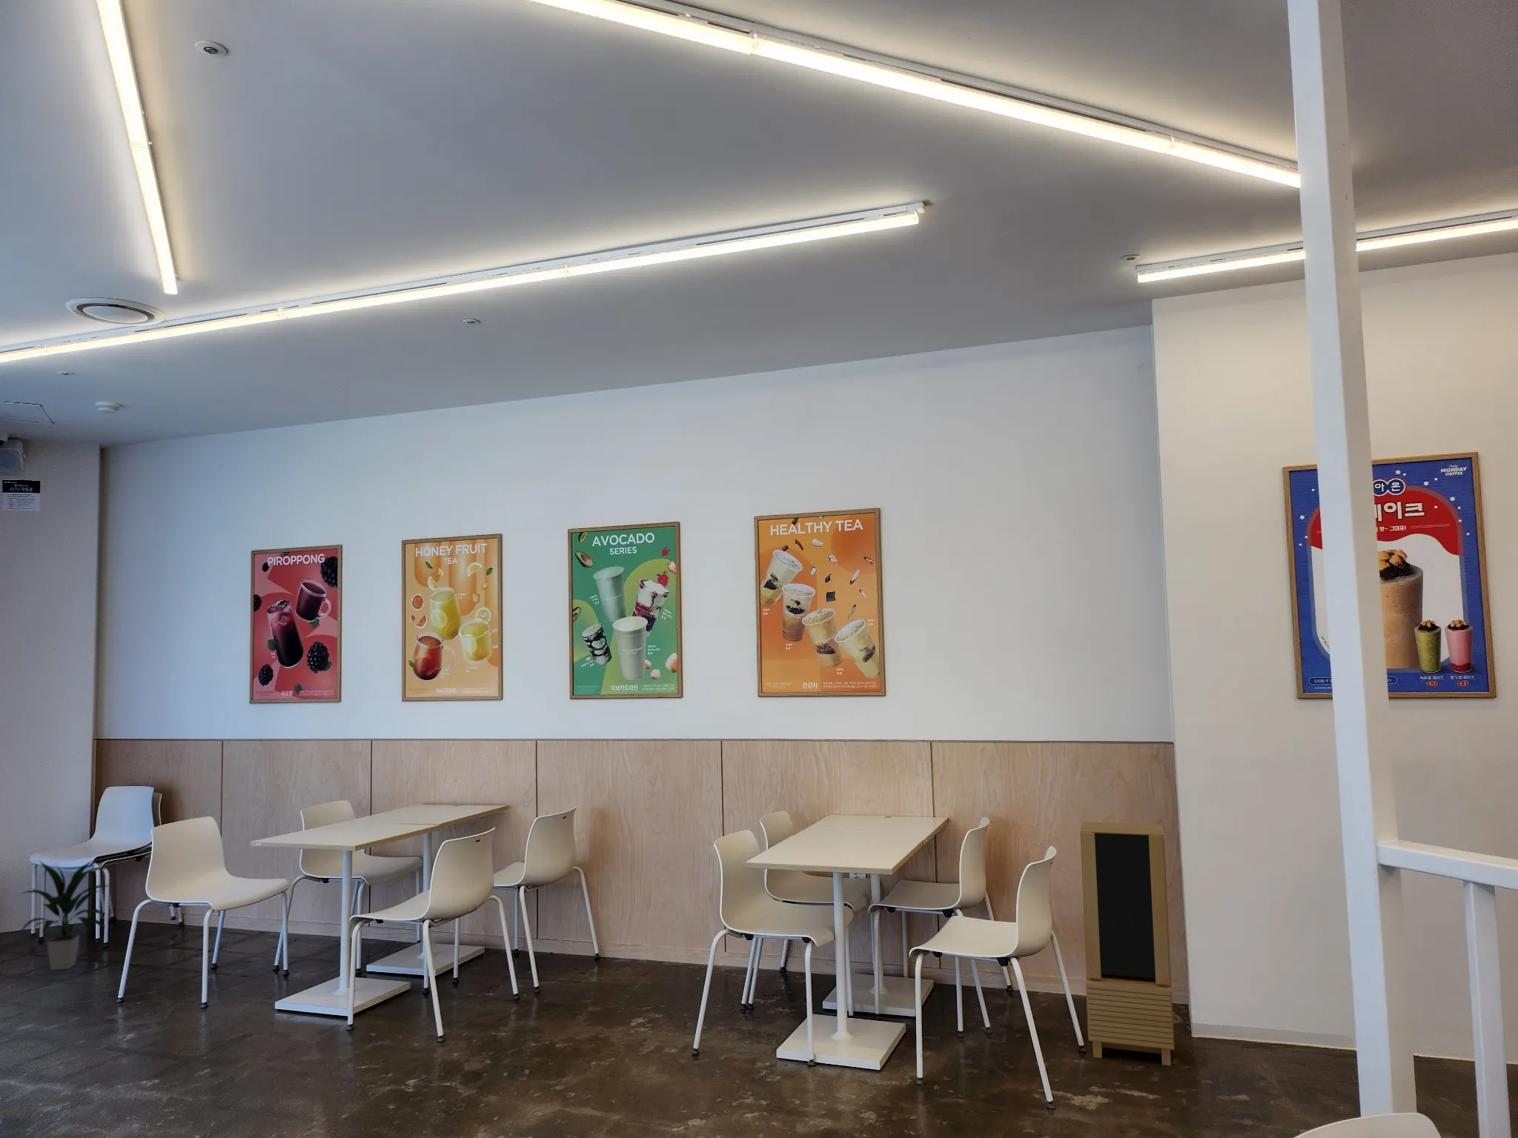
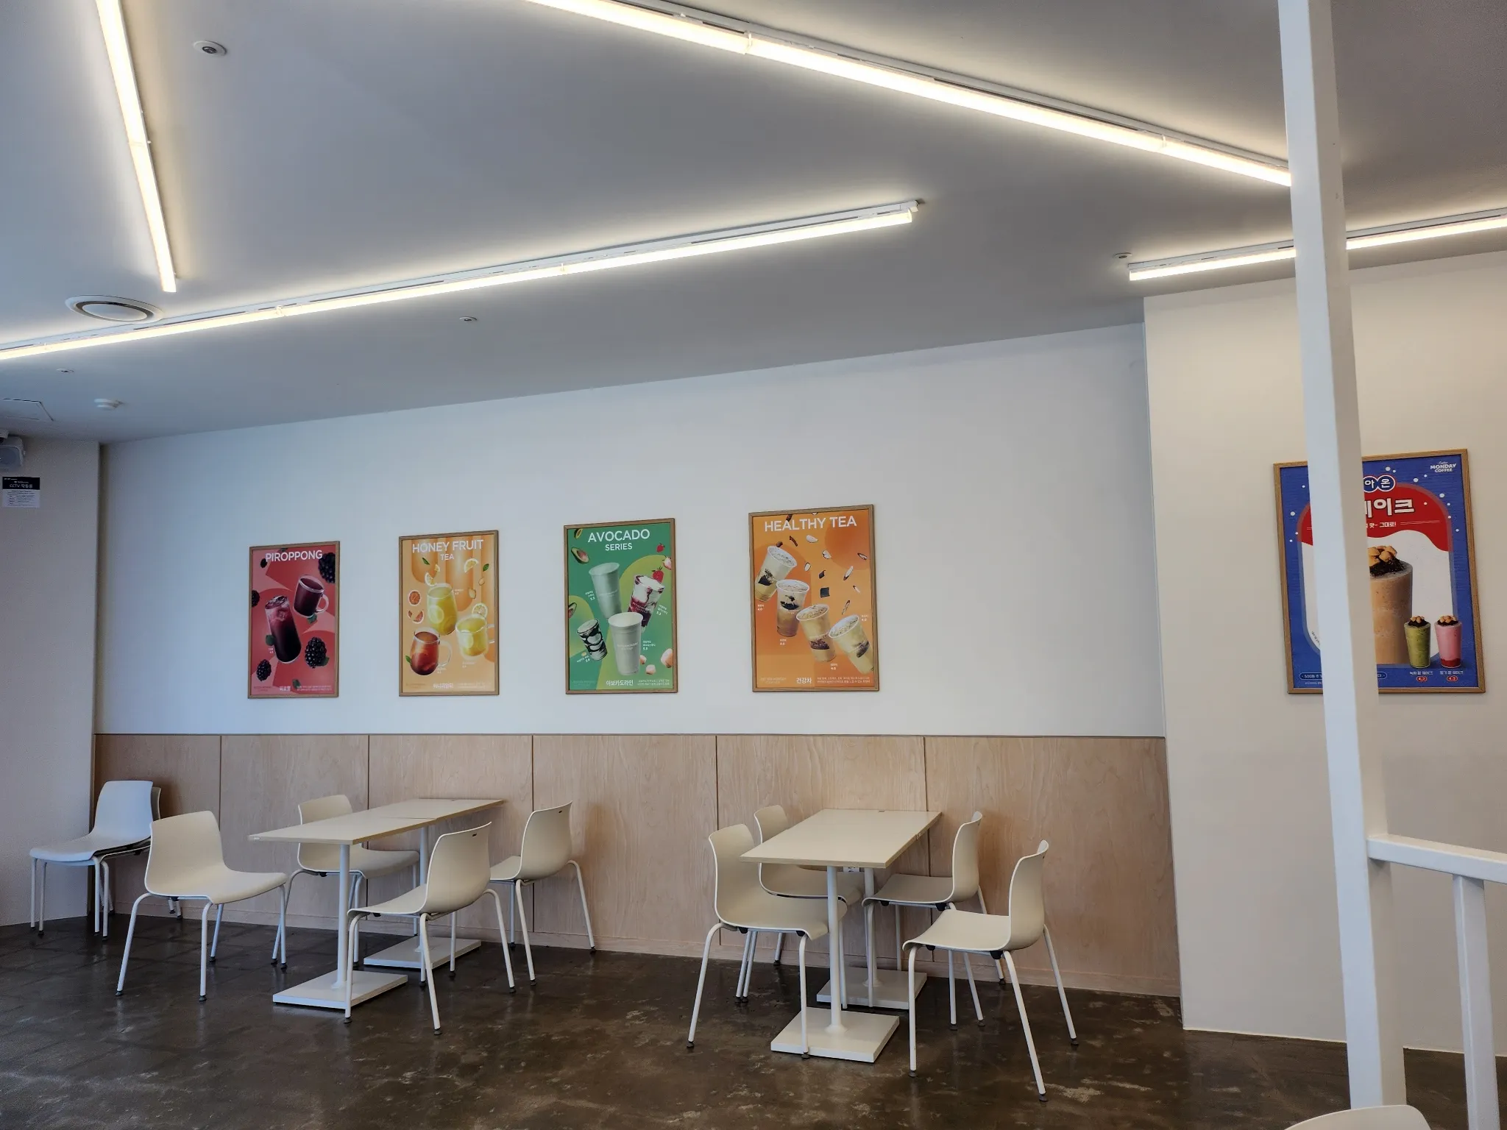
- storage cabinet (1127, 938)
- indoor plant (67, 911)
